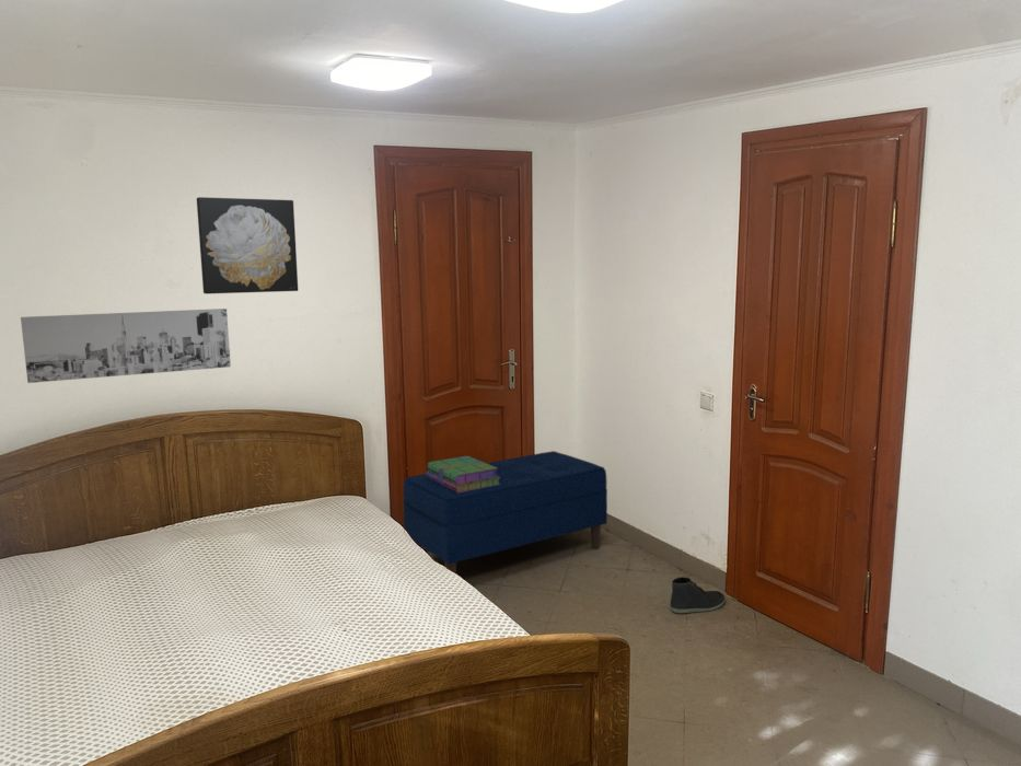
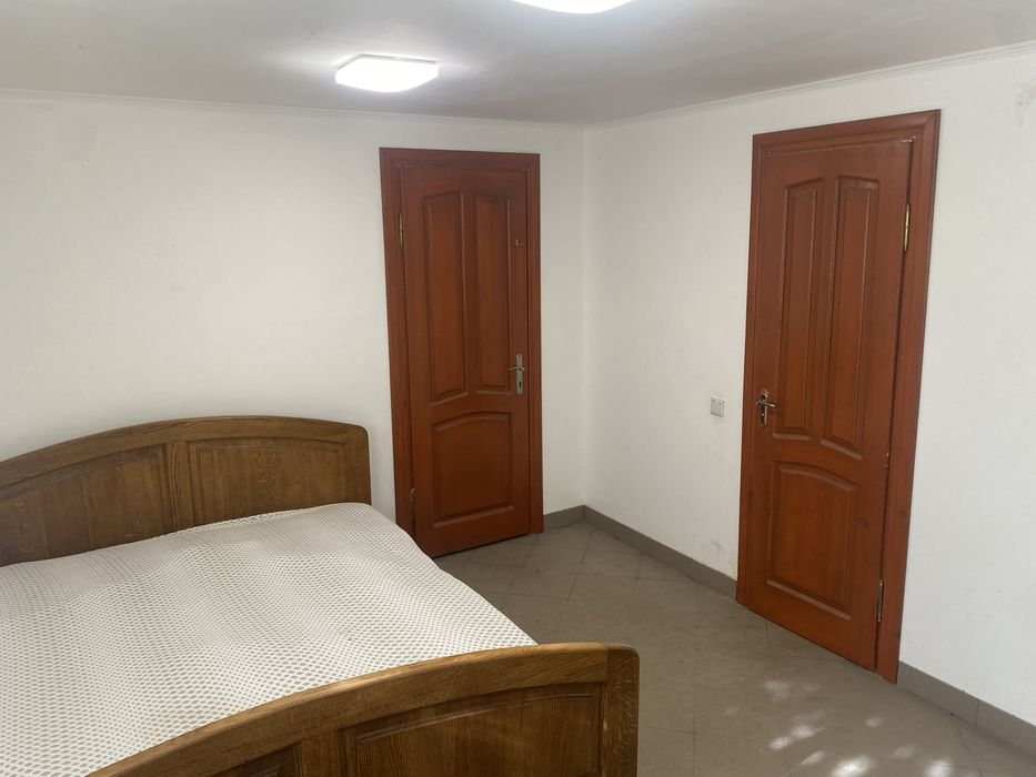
- wall art (248, 245)
- sneaker (698, 592)
- bench (507, 514)
- stack of books (462, 473)
- wall art (132, 344)
